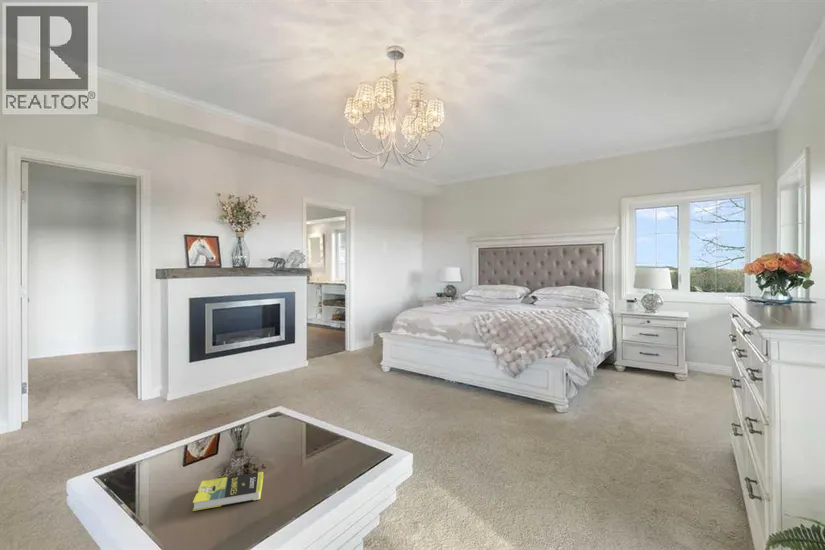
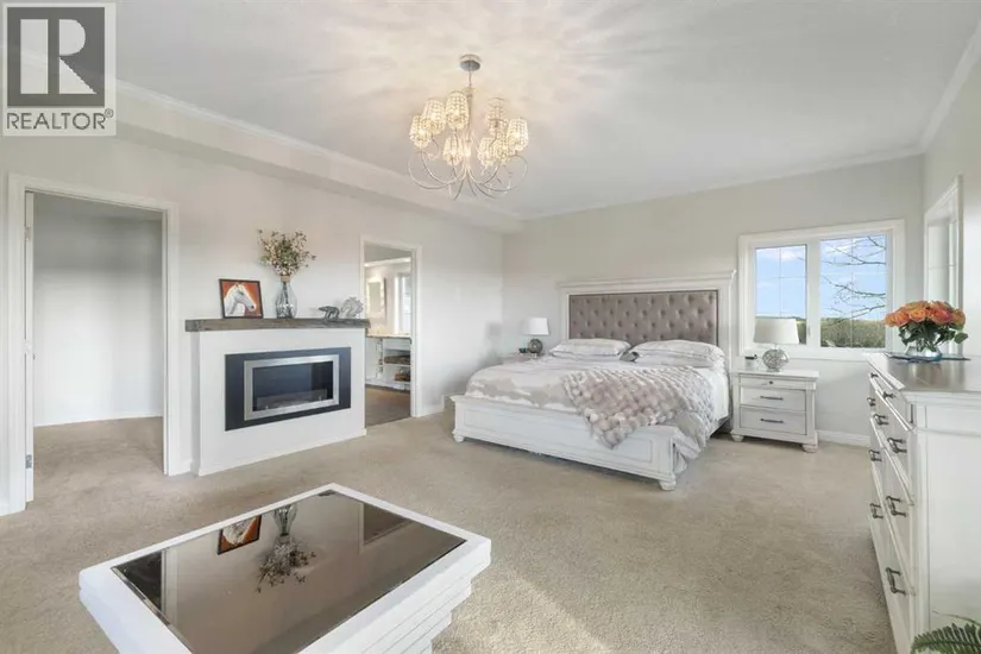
- book (230, 489)
